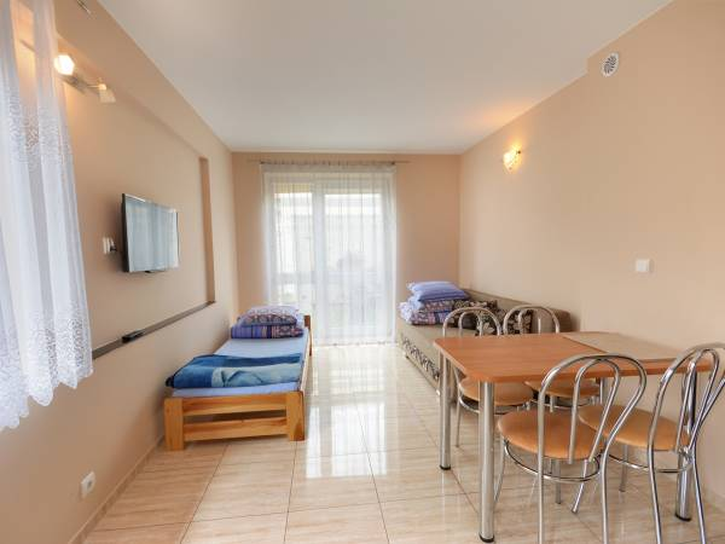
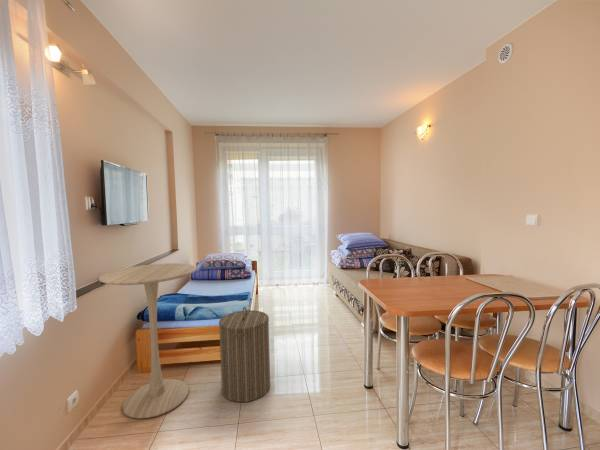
+ pedestal table (153, 335)
+ laundry hamper (245, 347)
